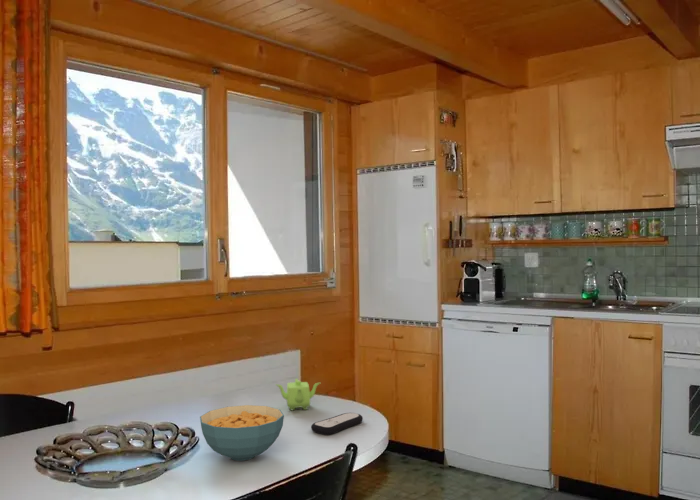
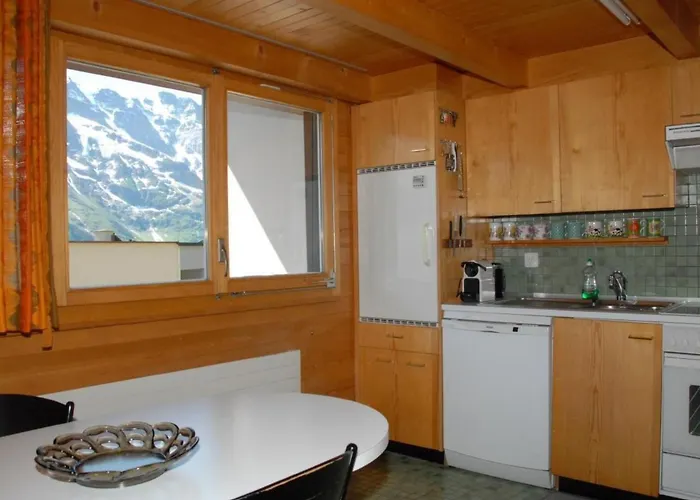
- remote control (338, 422)
- teapot (298, 394)
- cereal bowl (242, 436)
